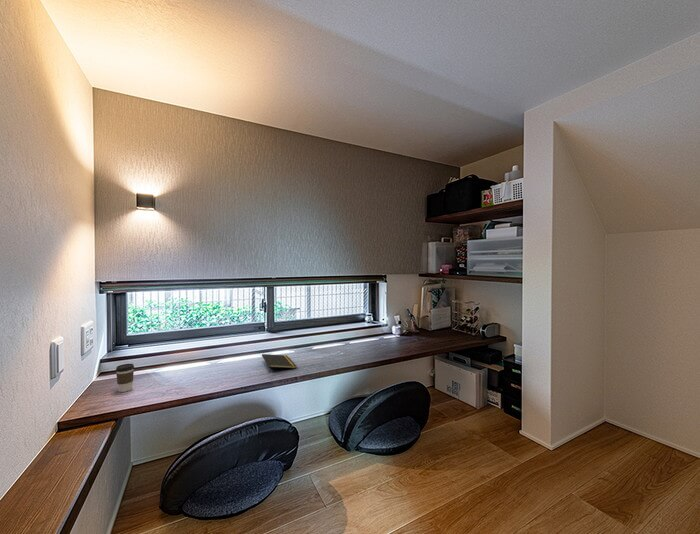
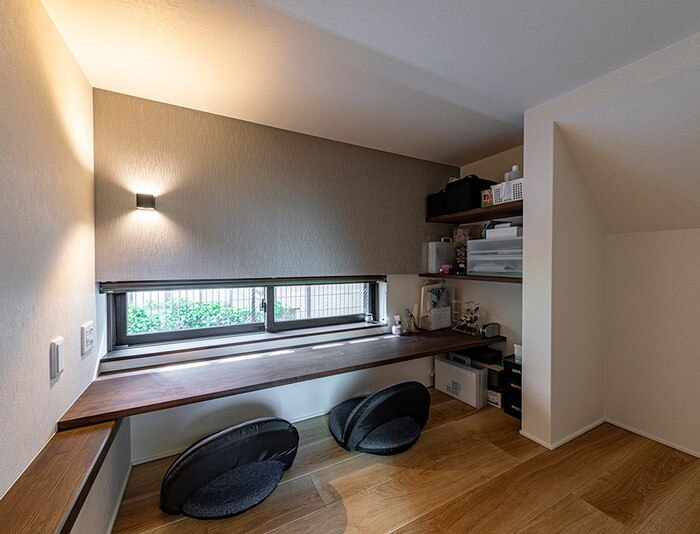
- notepad (278, 360)
- coffee cup (125, 377)
